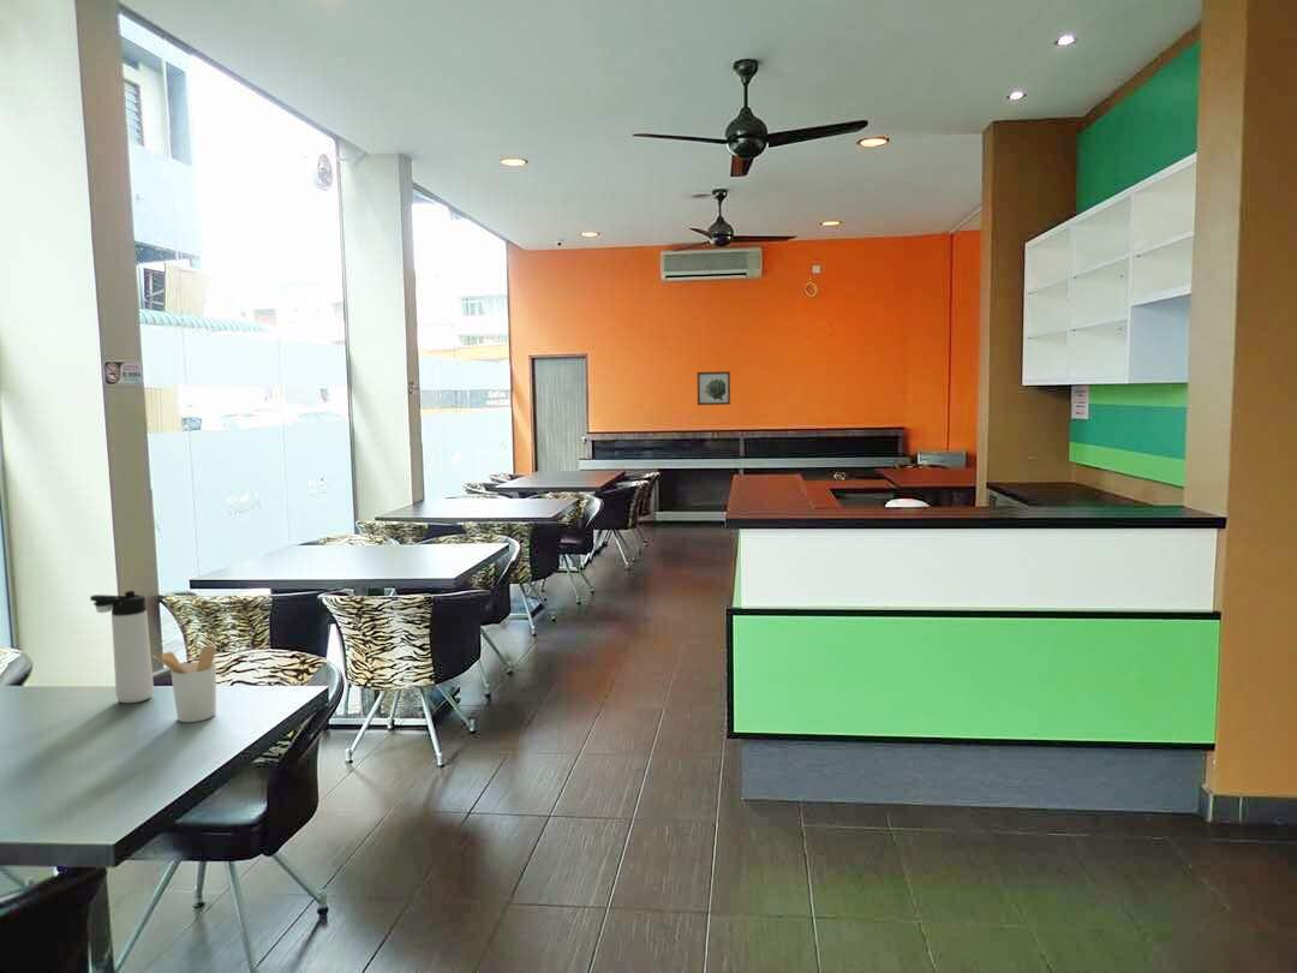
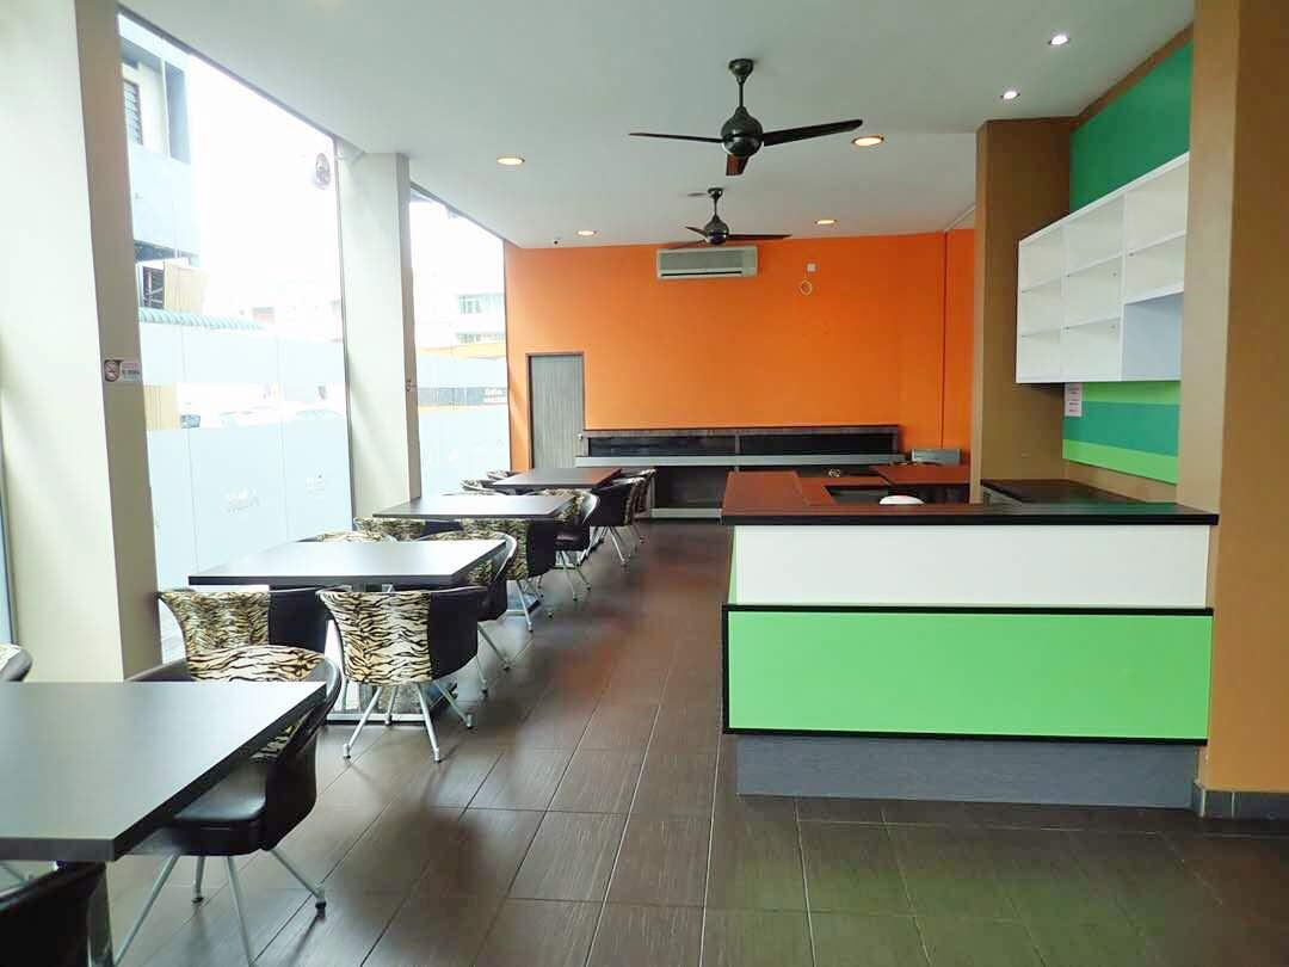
- utensil holder (185, 682)
- thermos bottle (122, 646)
- wall art (713, 388)
